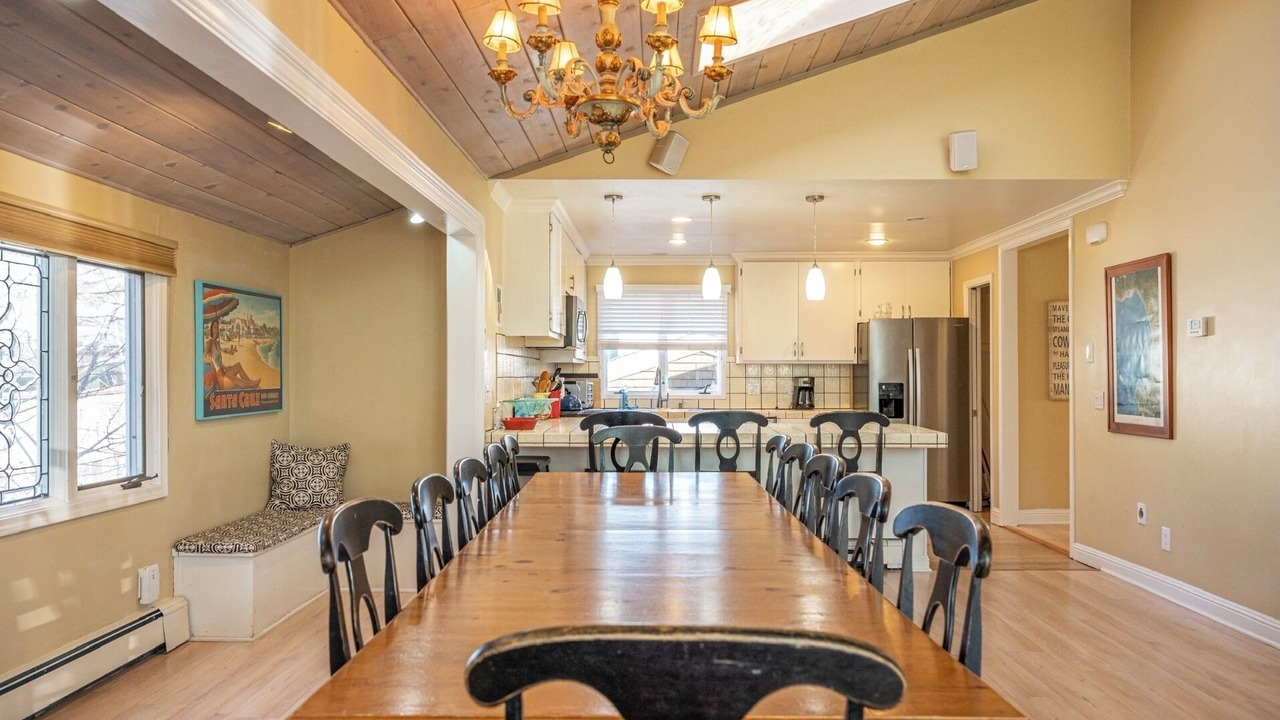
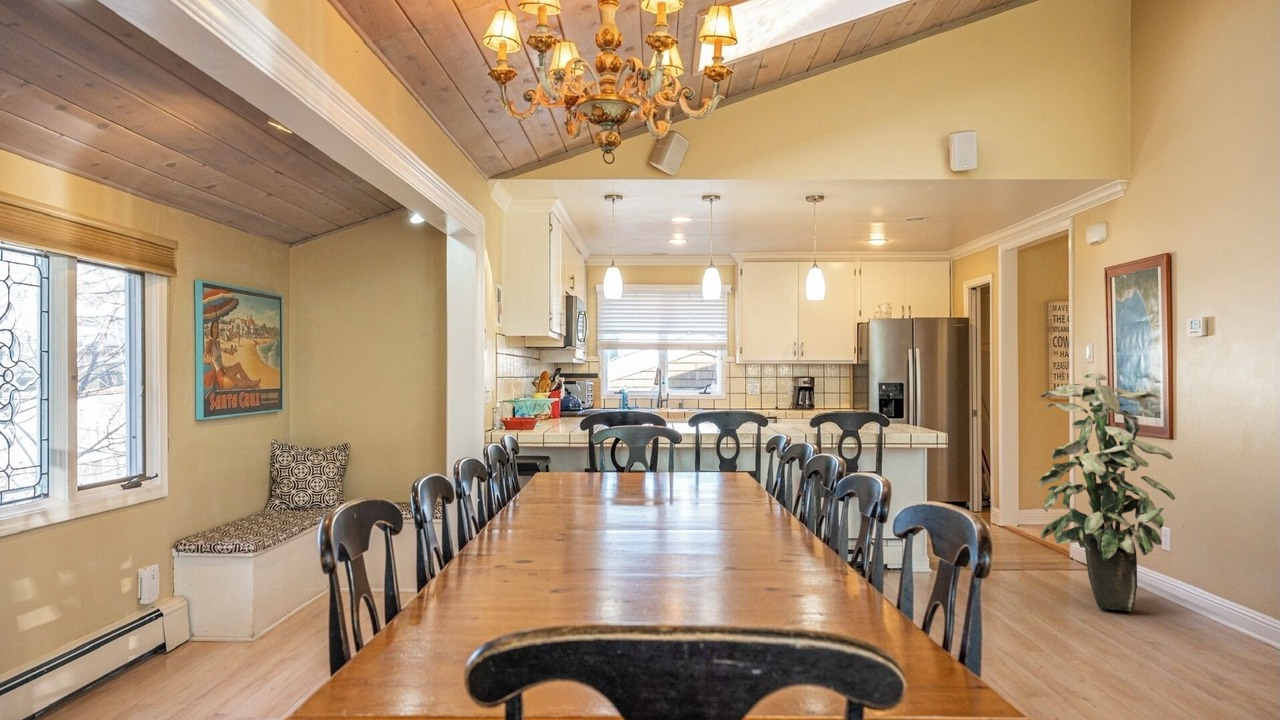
+ indoor plant (1100, 489)
